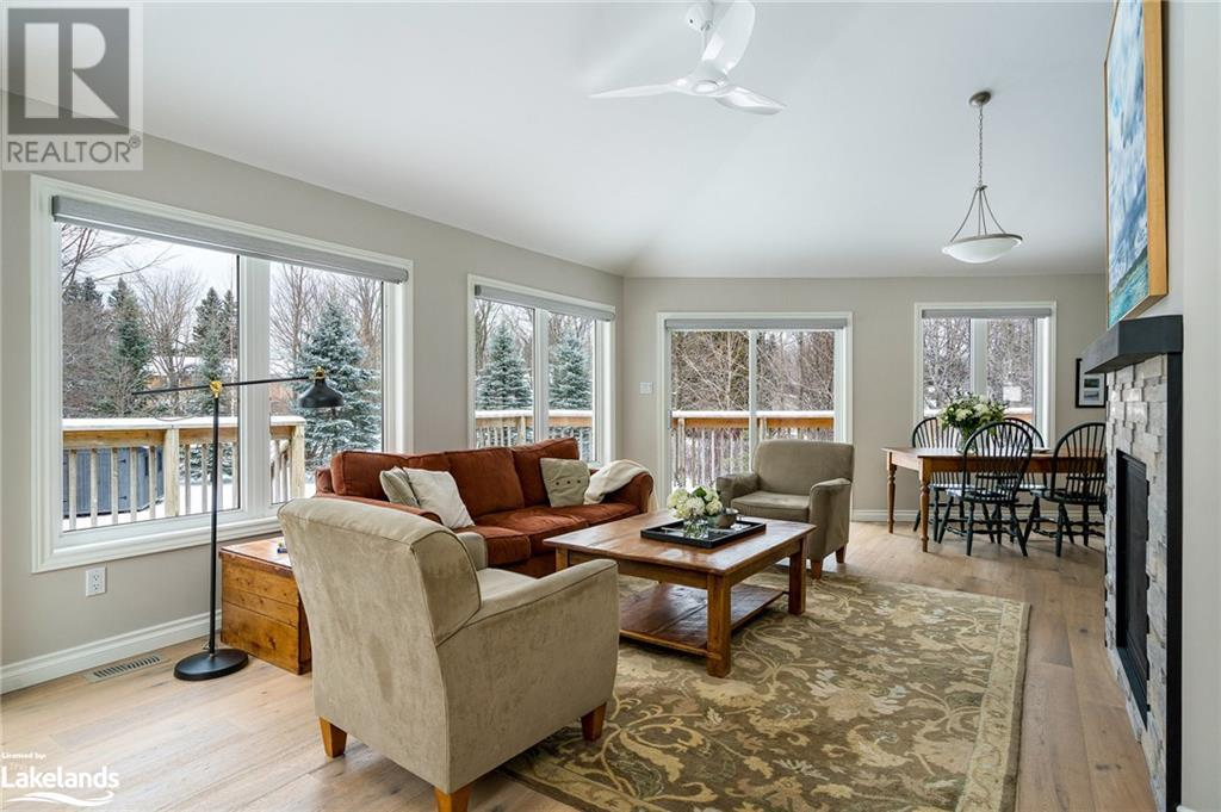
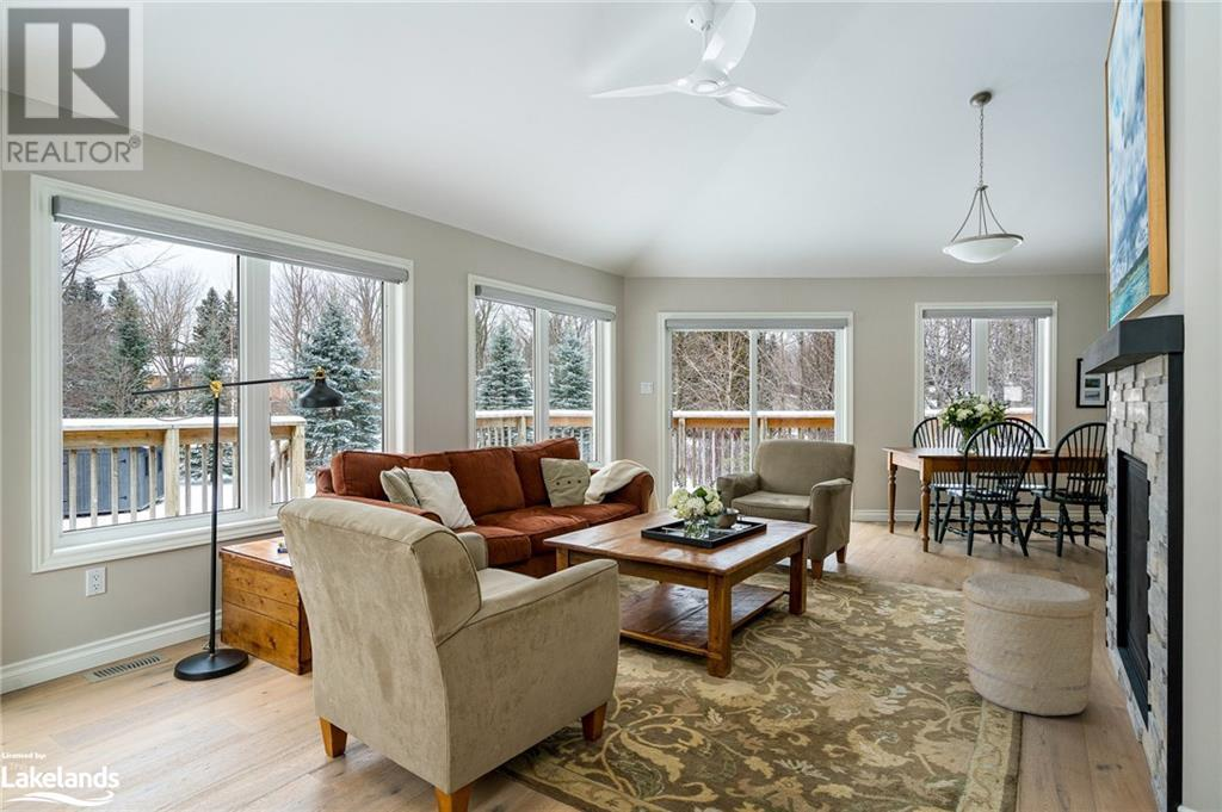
+ woven basket (1025, 639)
